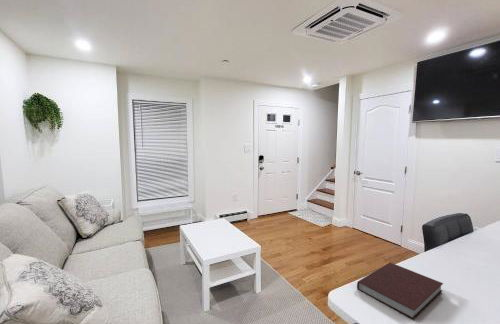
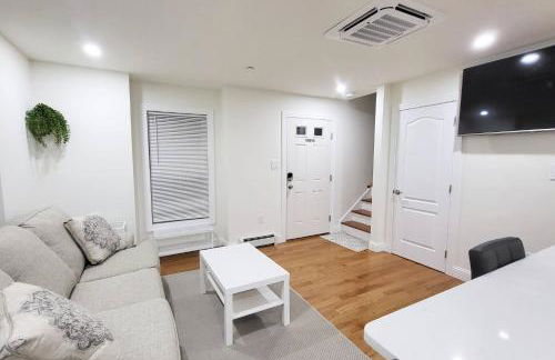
- notebook (399, 286)
